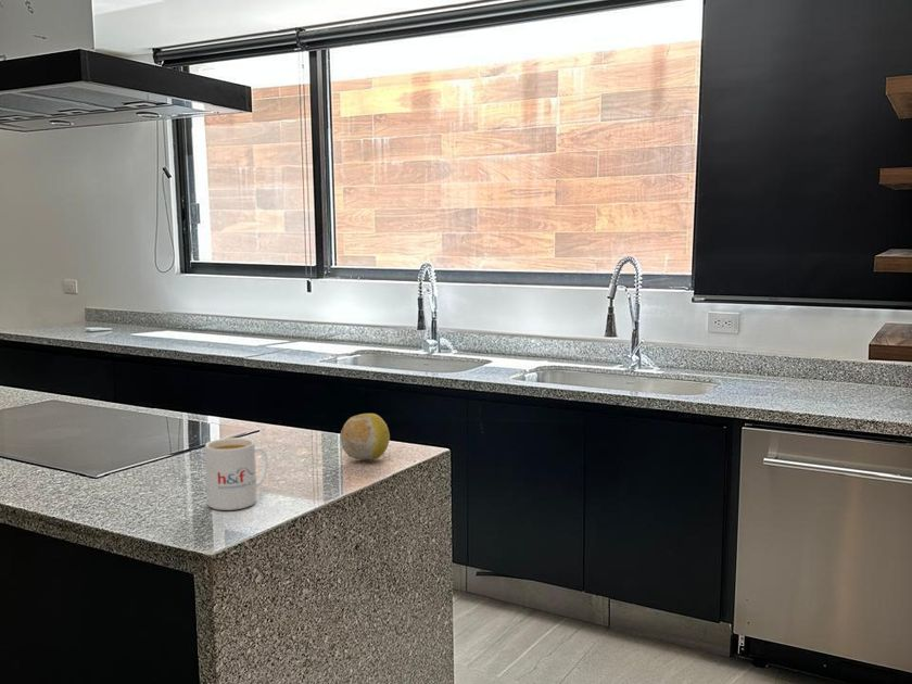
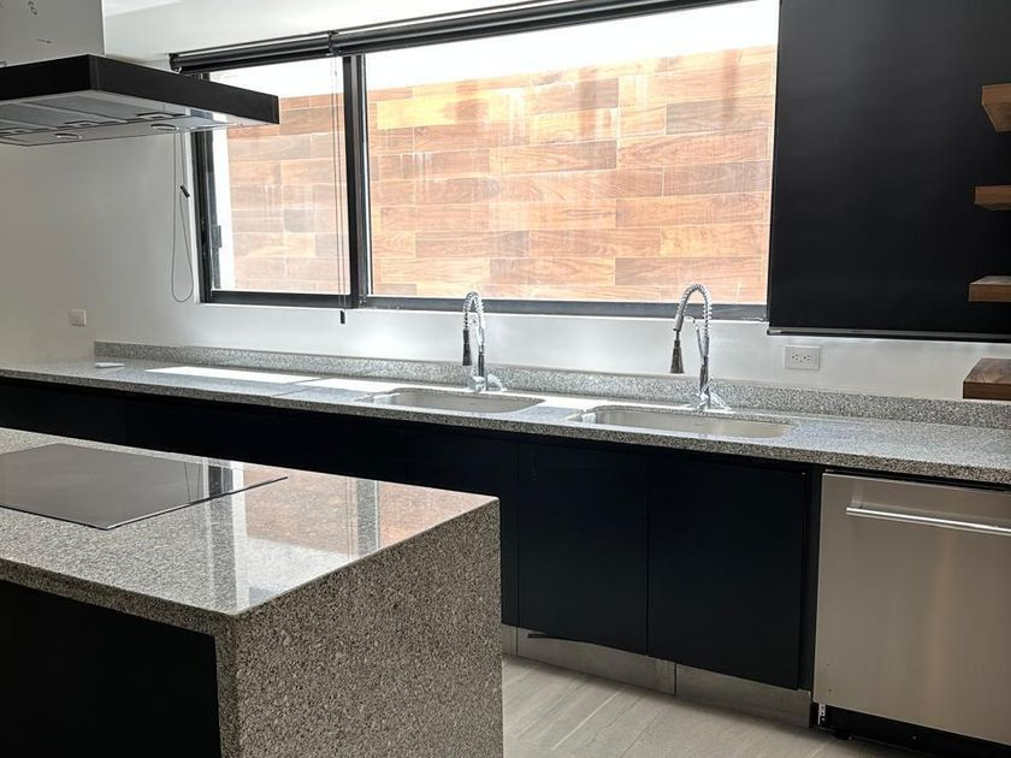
- mug (239, 471)
- fruit (365, 436)
